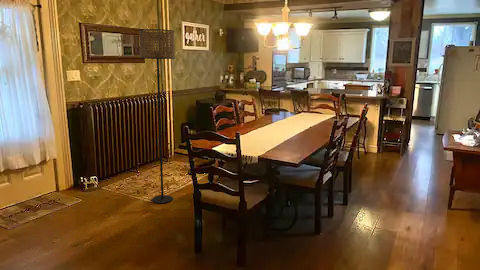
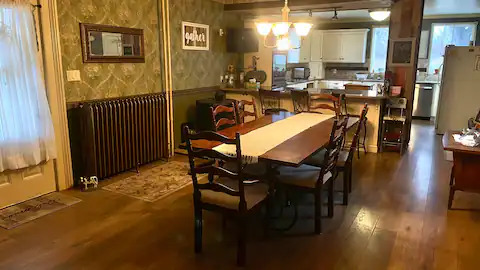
- floor lamp (159, 118)
